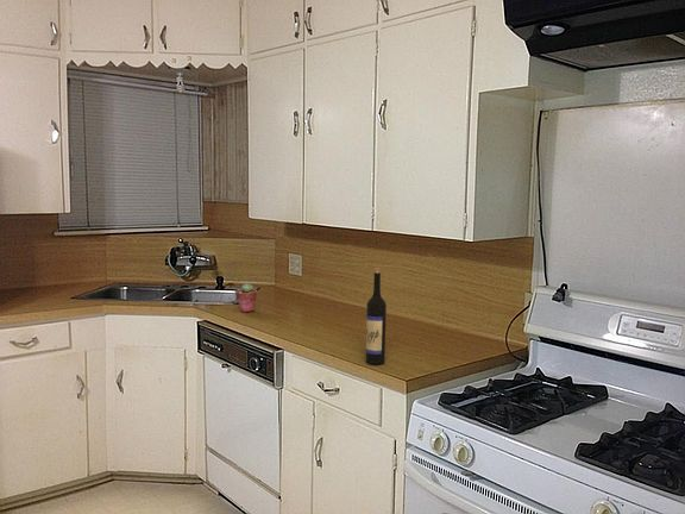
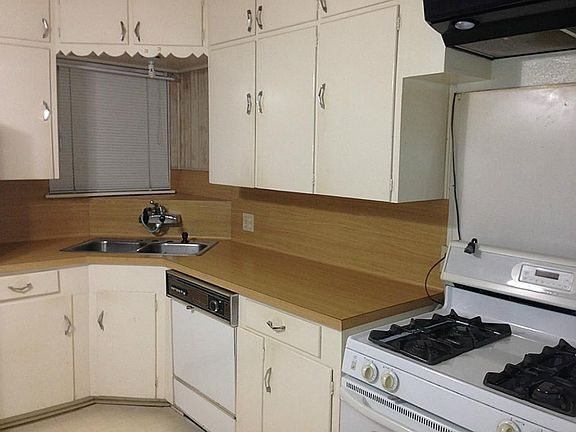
- potted succulent (246, 296)
- wine bottle (376, 314)
